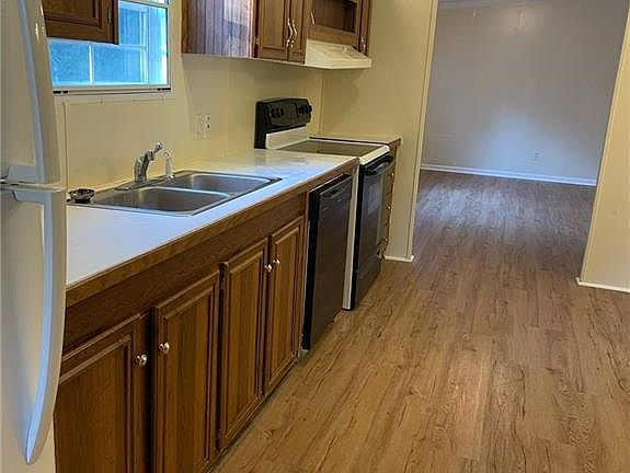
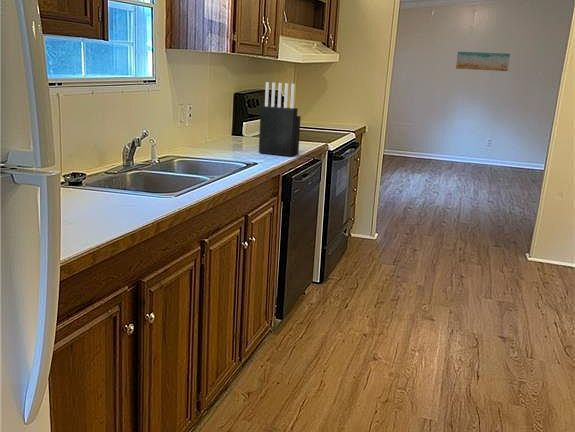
+ wall art (482, 61)
+ knife block (281, 118)
